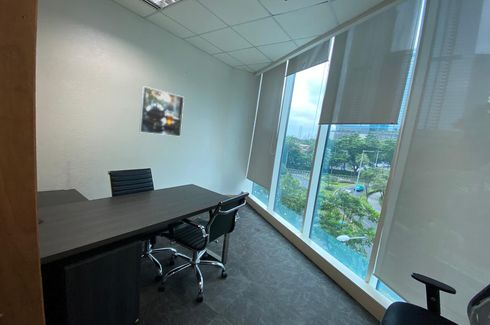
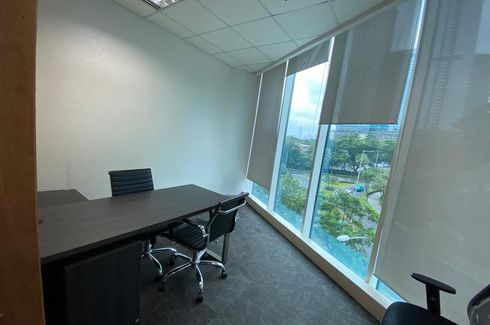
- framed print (163, 113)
